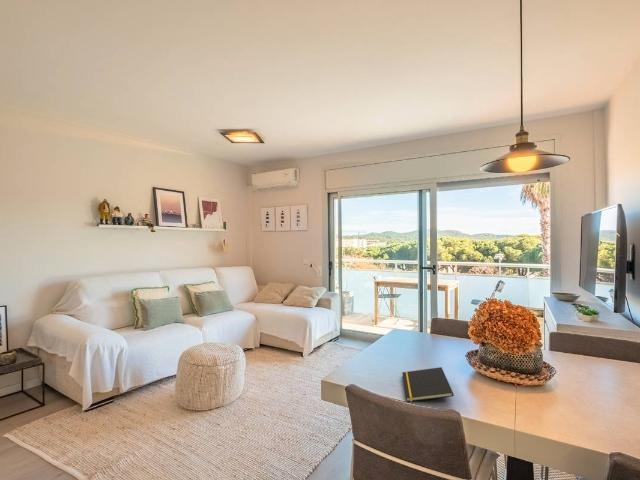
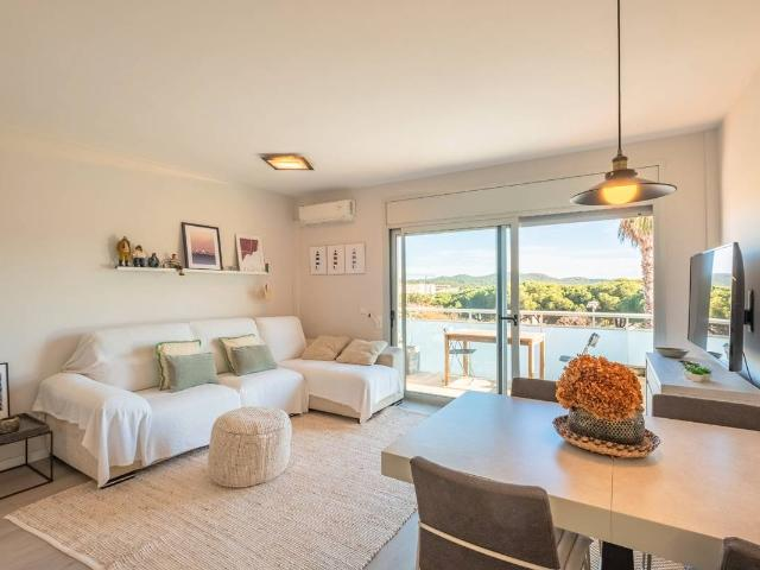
- notepad (425, 383)
